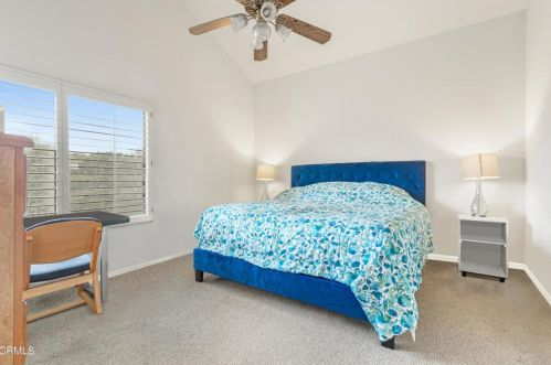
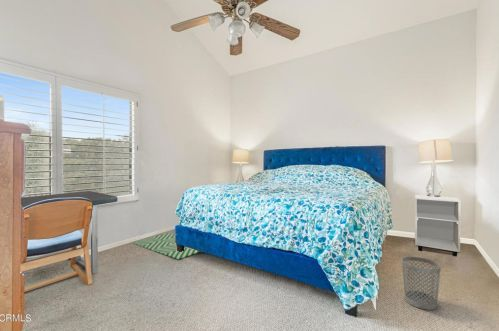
+ wastebasket (421, 282)
+ rug (173, 244)
